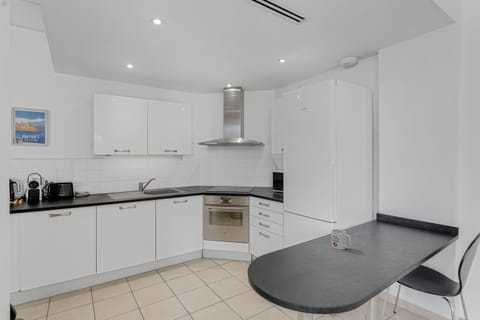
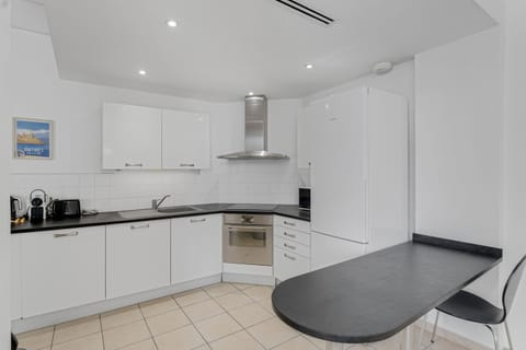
- mug (341, 239)
